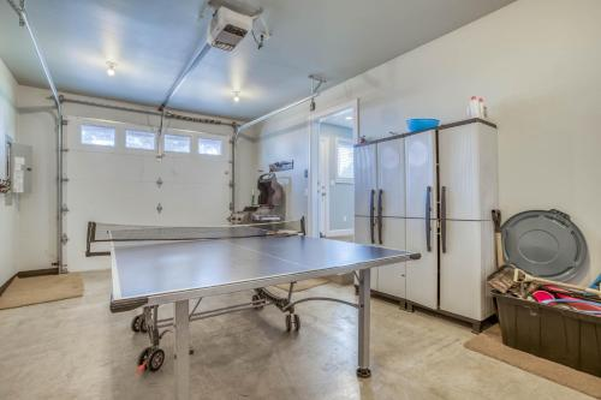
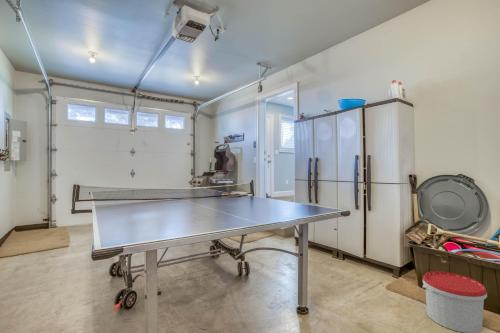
+ bucket (453, 300)
